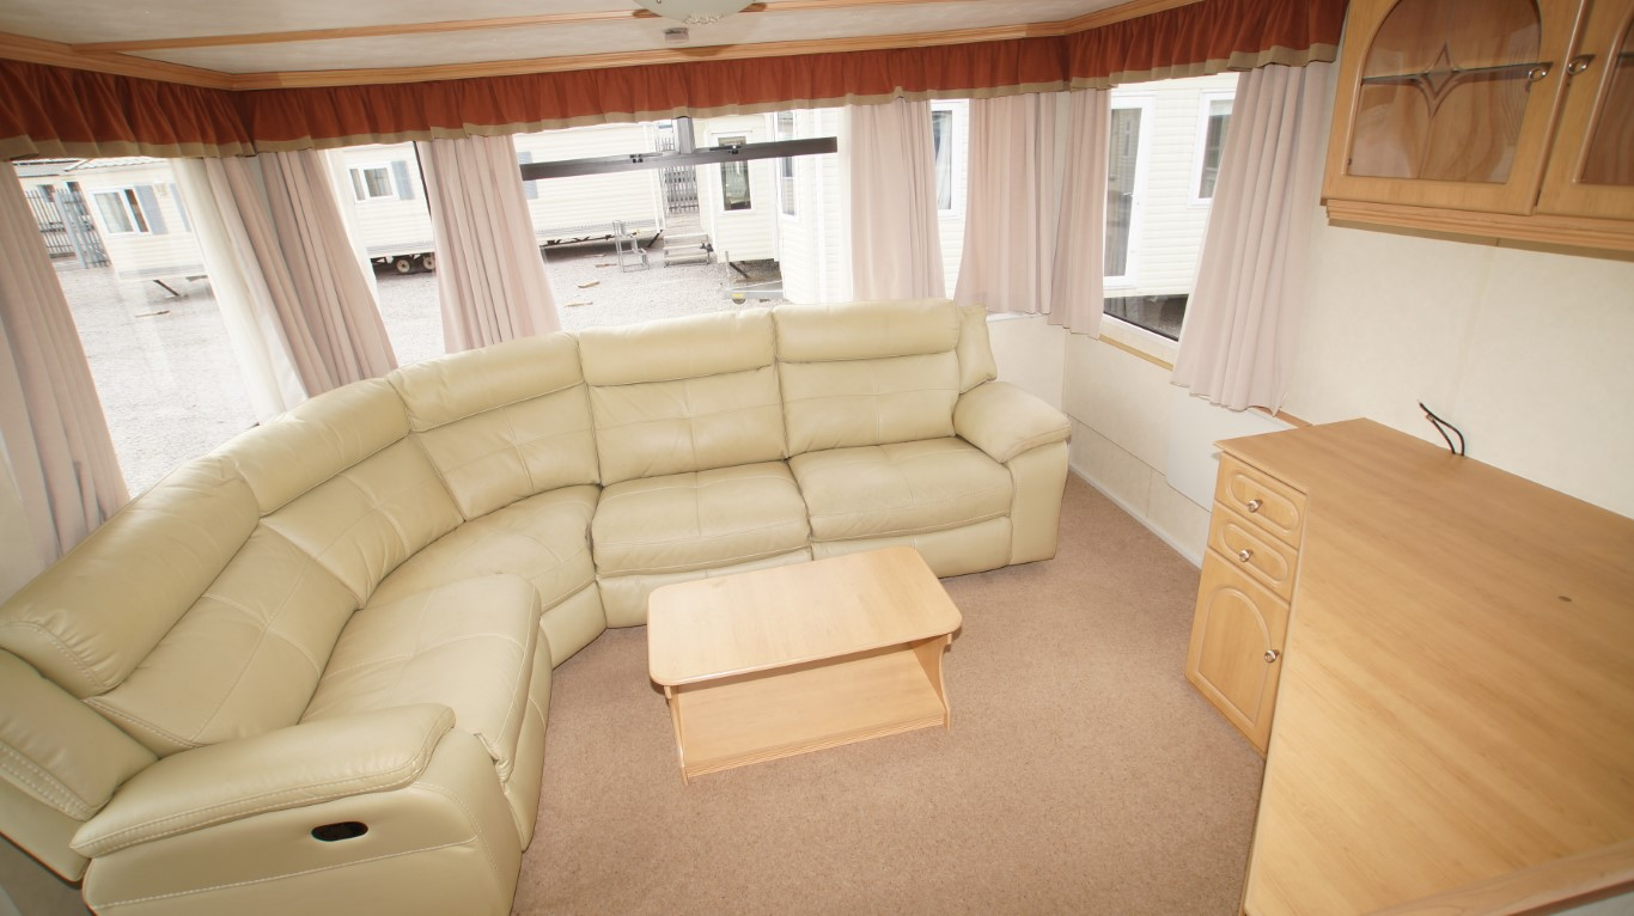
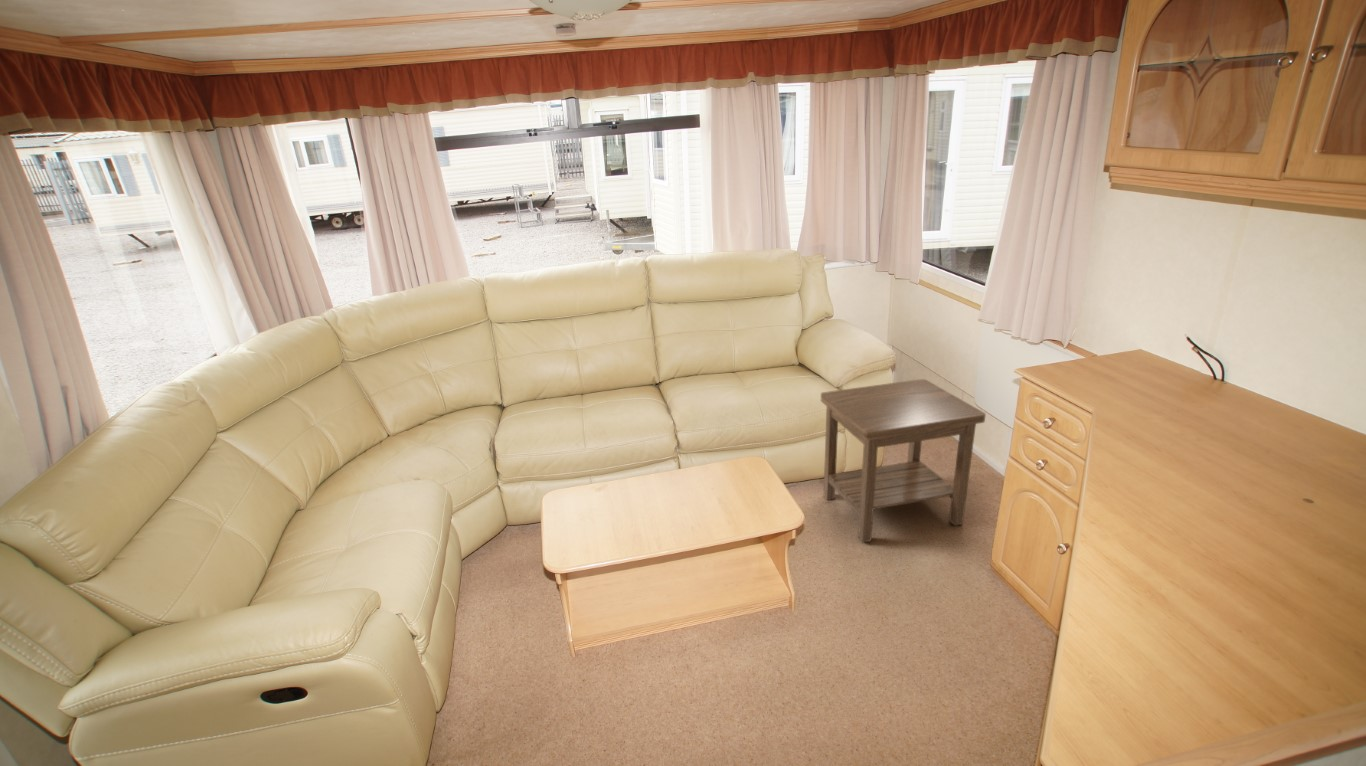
+ side table (893, 464)
